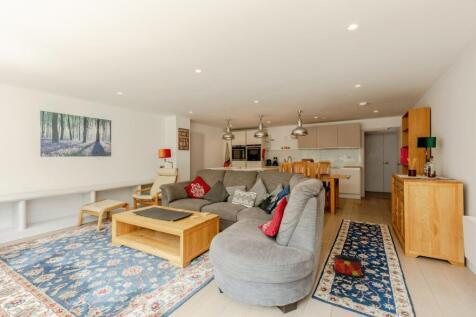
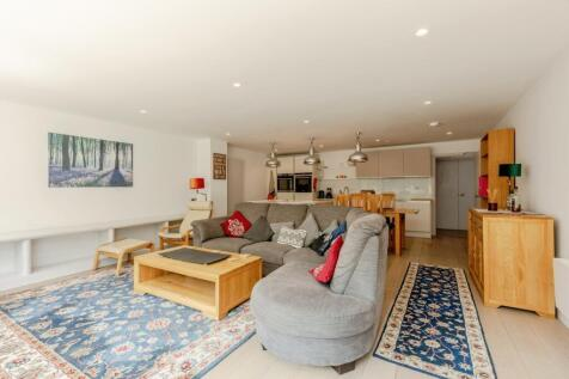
- bag (348, 265)
